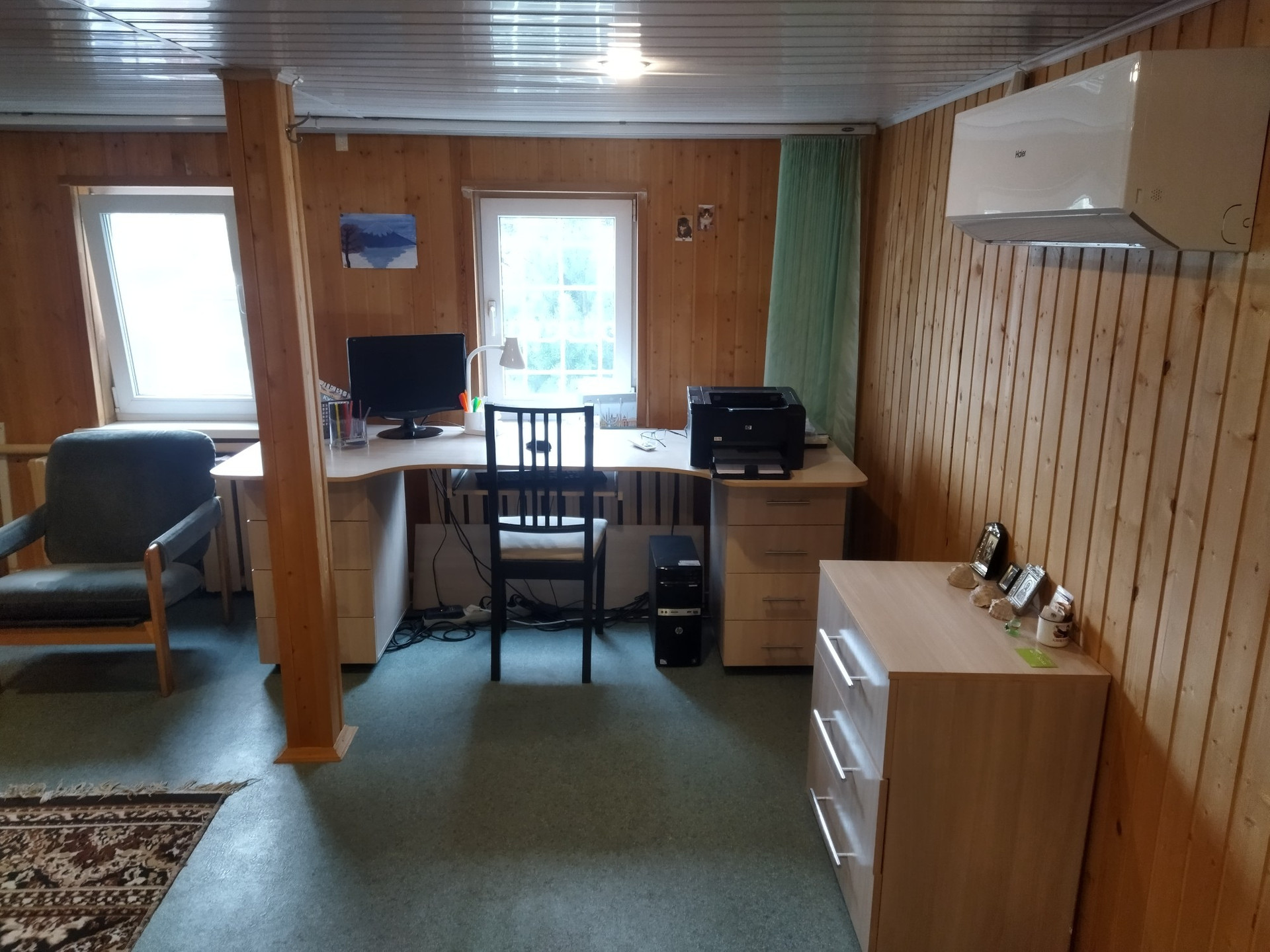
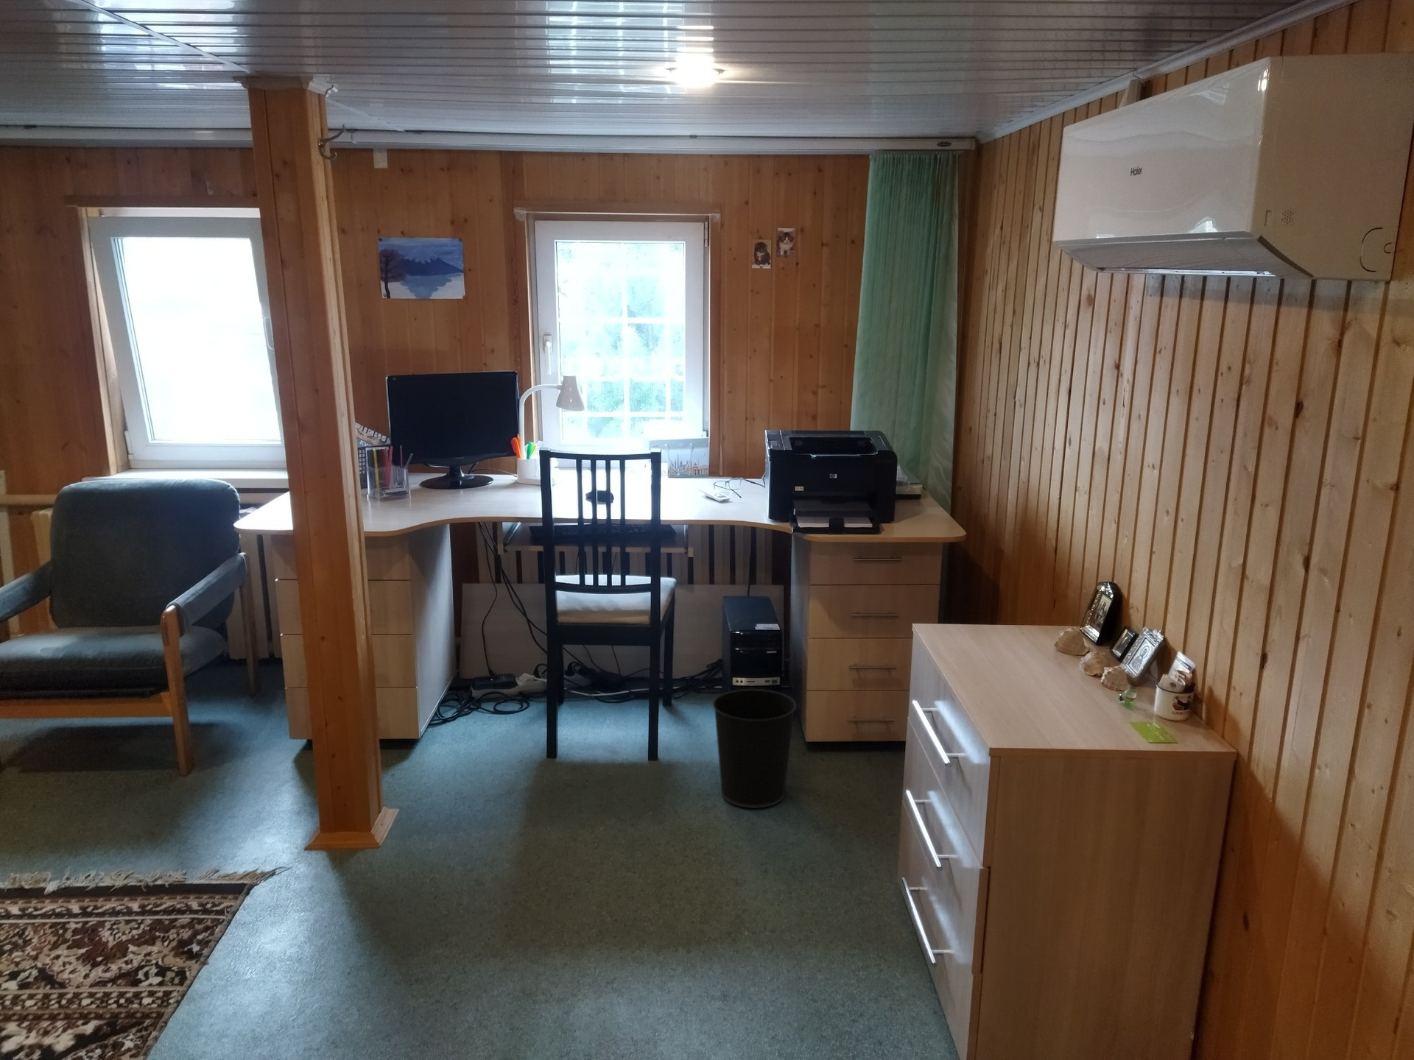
+ wastebasket (754, 748)
